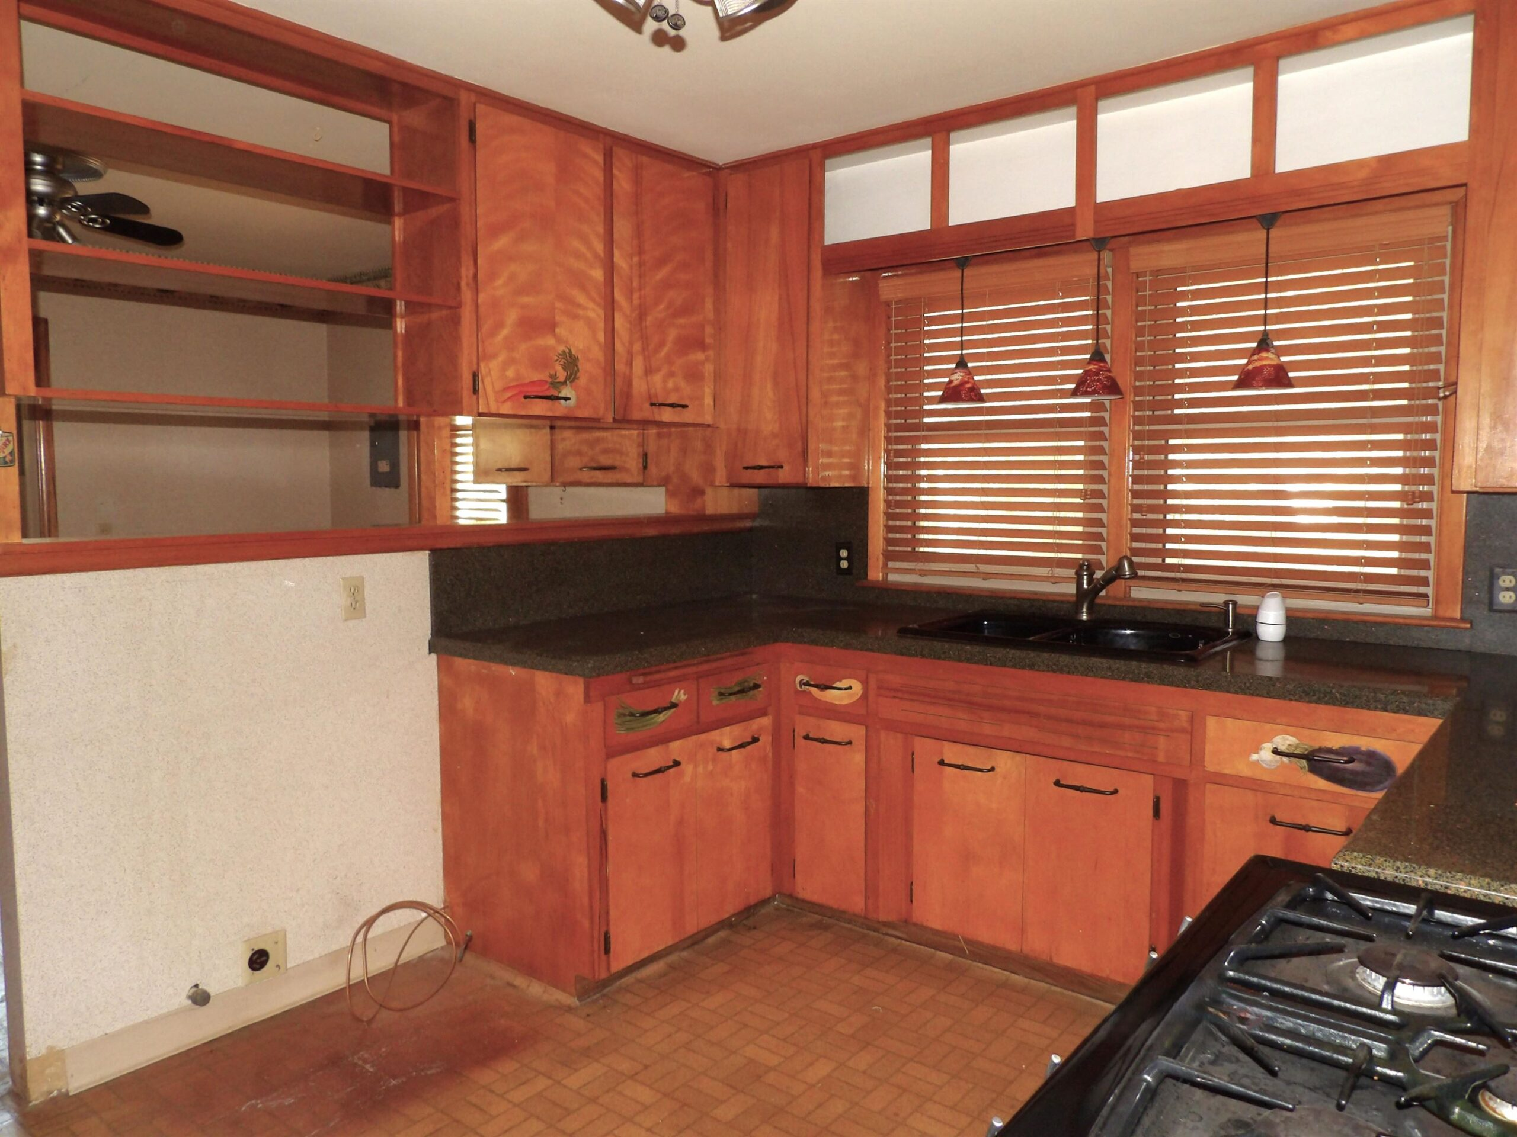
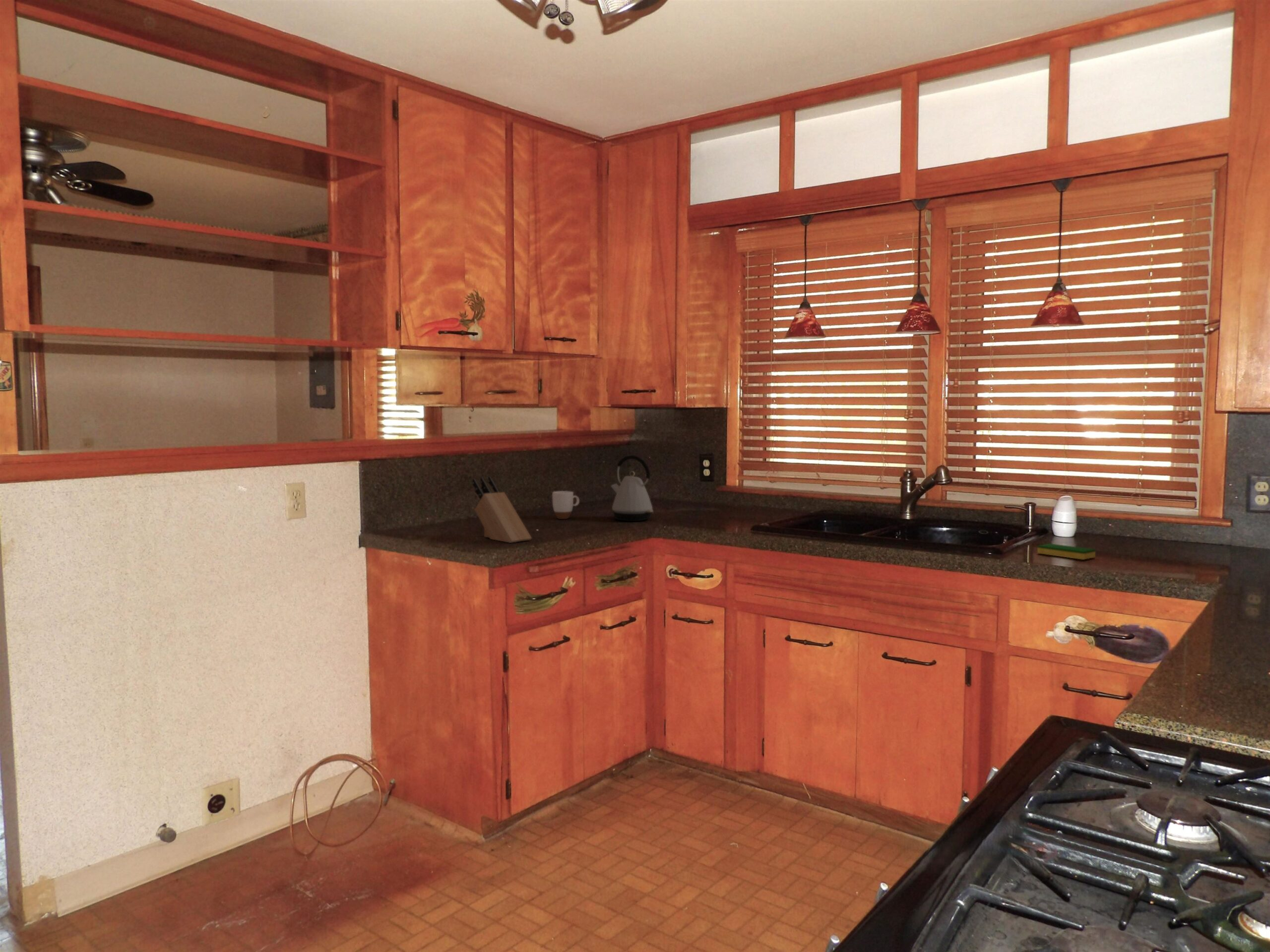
+ kettle (631, 487)
+ dish sponge (1066, 551)
+ mug (567, 505)
+ knife block (499, 508)
